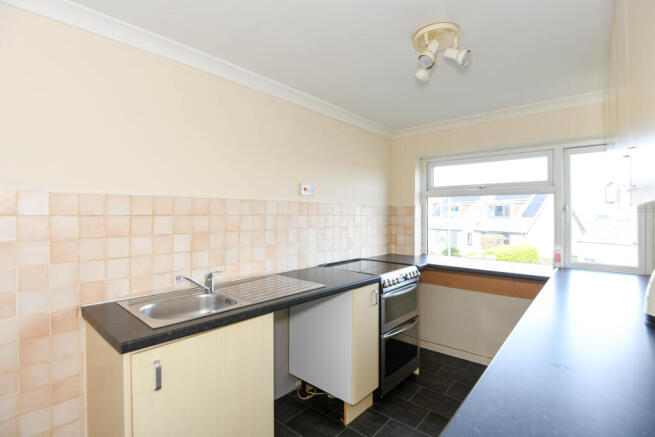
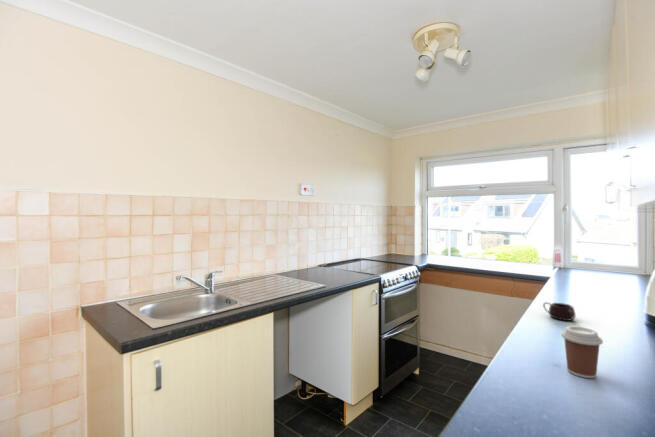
+ mug (558, 310)
+ coffee cup (581, 351)
